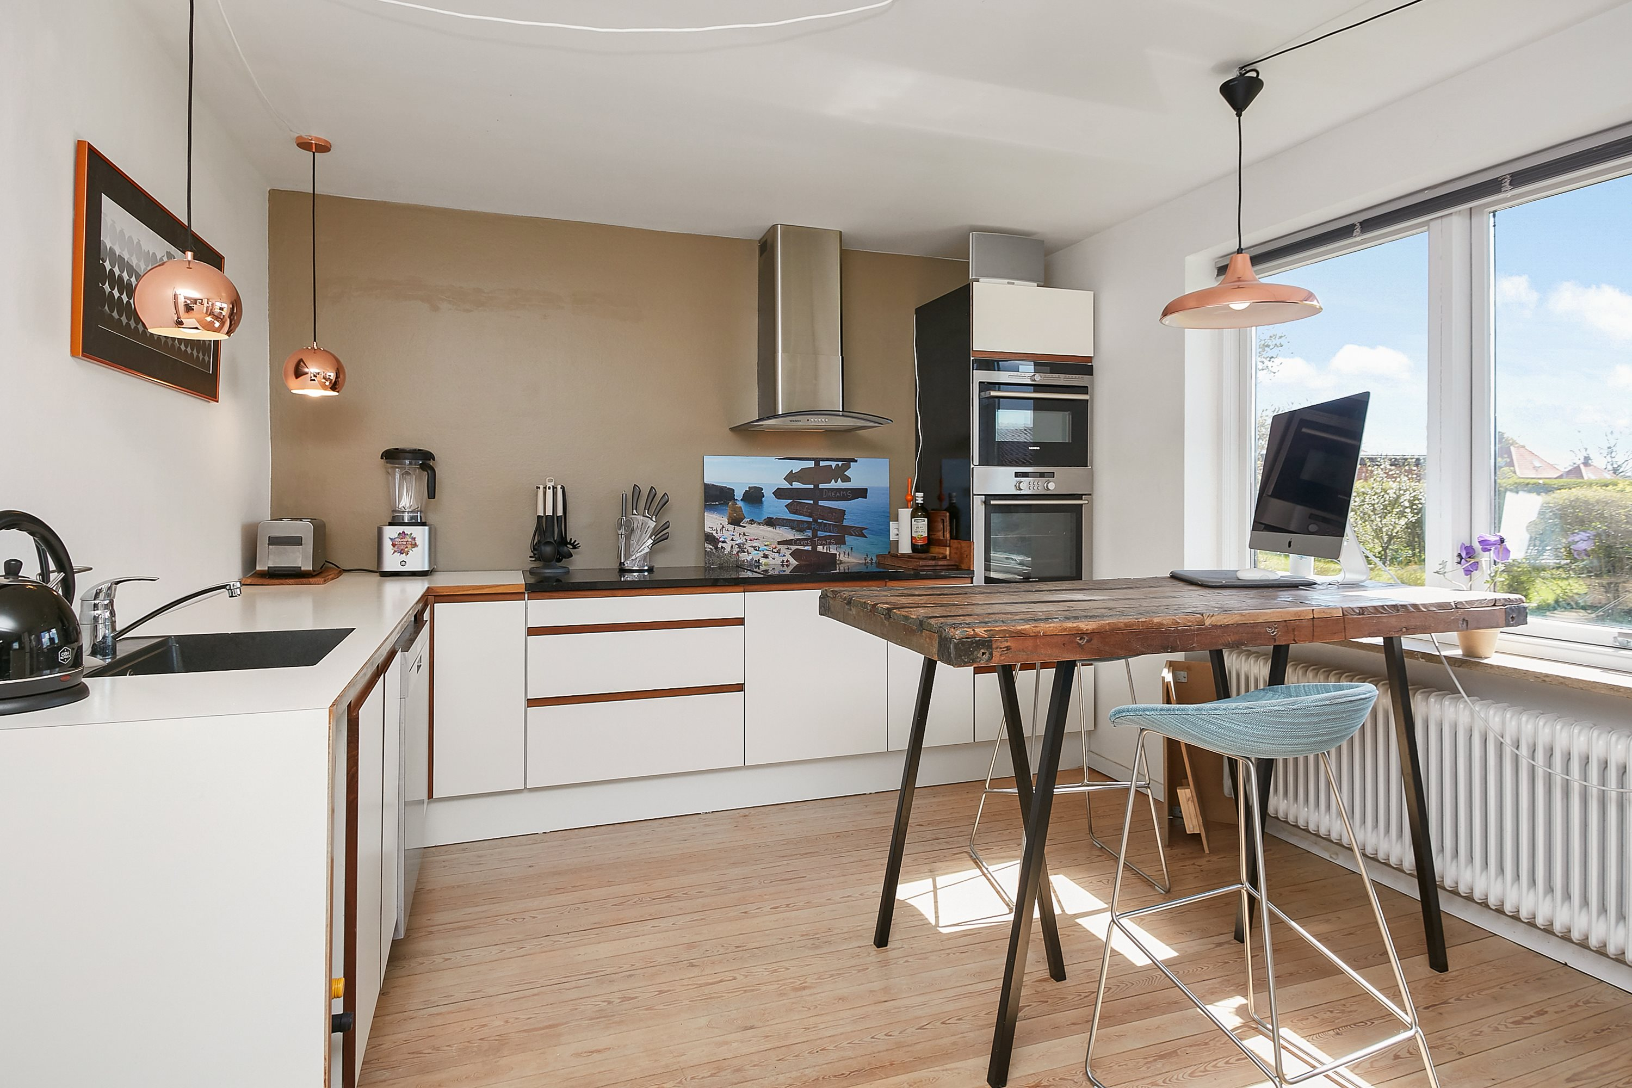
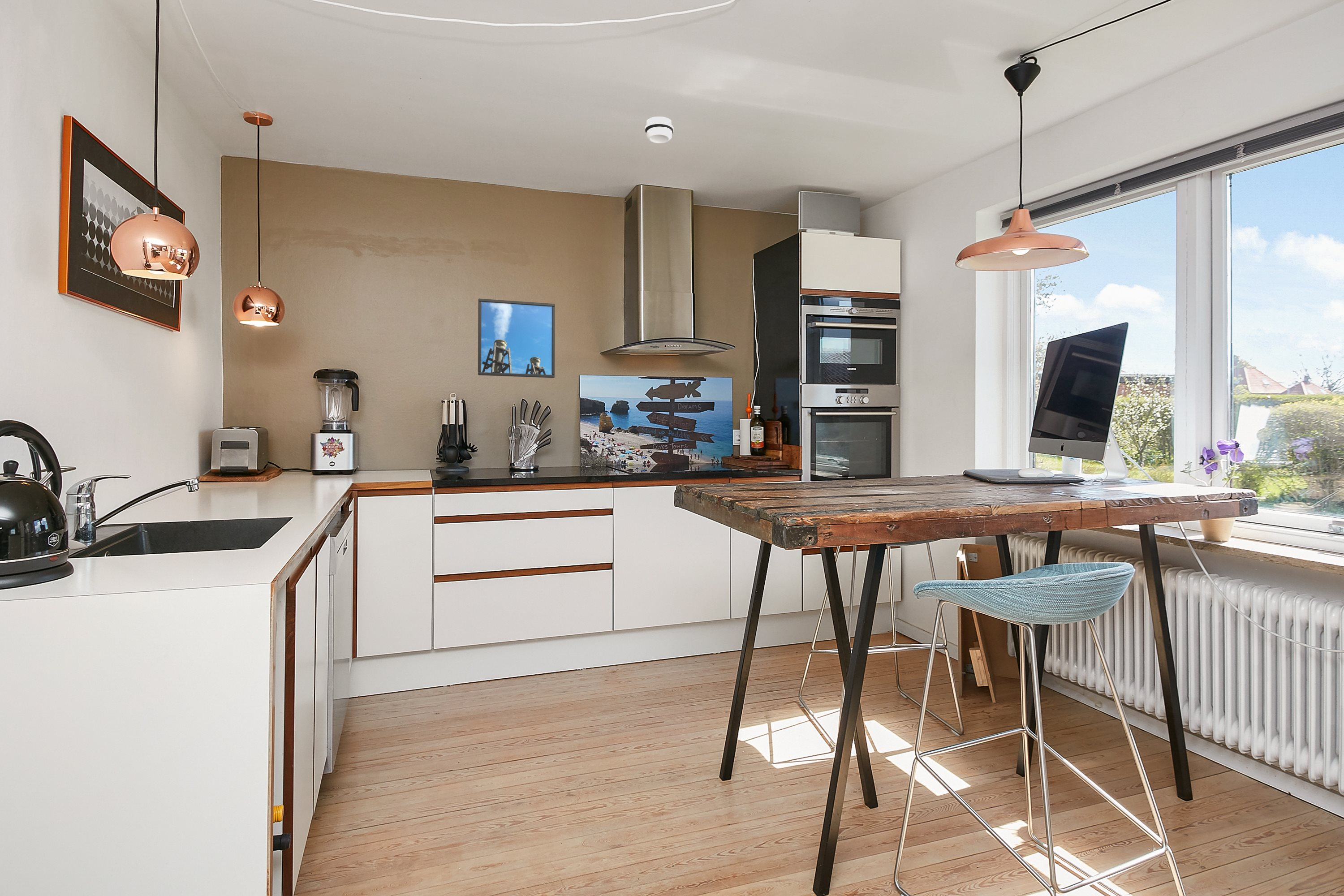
+ smoke detector (659, 130)
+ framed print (517, 339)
